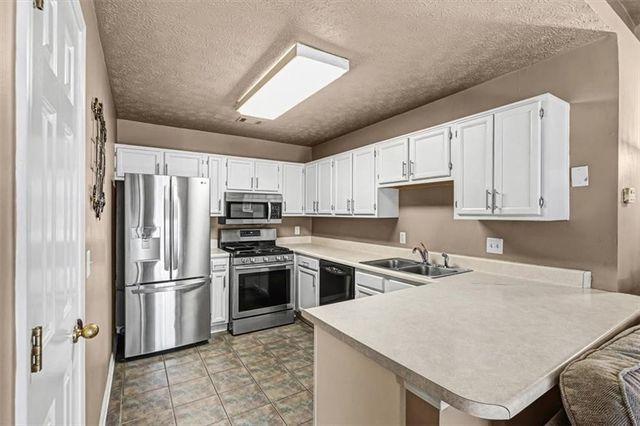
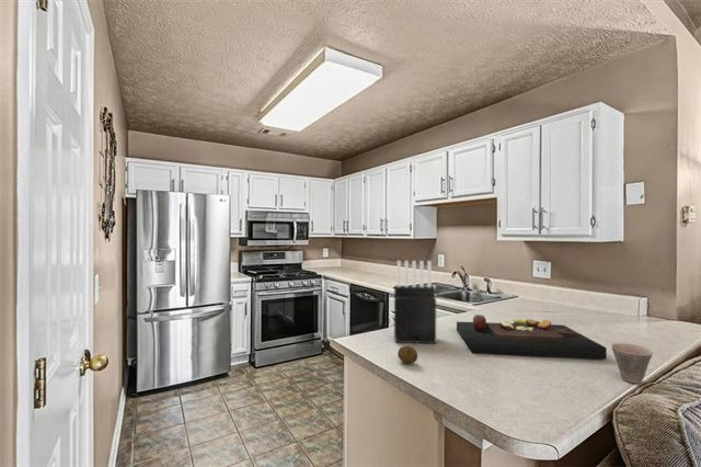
+ cutting board (521, 331)
+ knife block (414, 300)
+ fruit (407, 354)
+ cup (631, 364)
